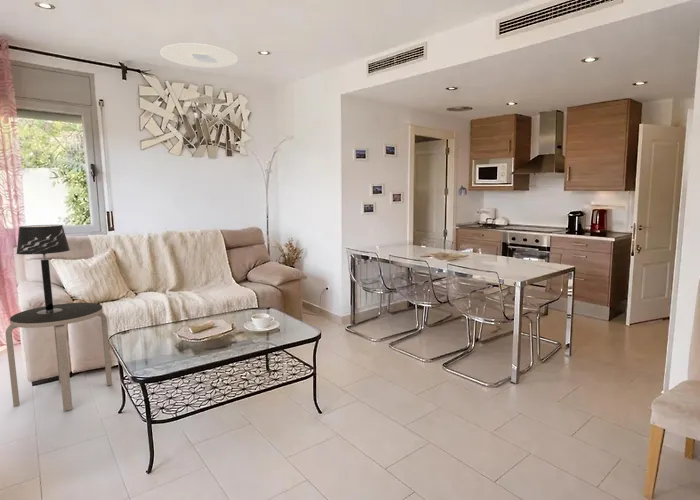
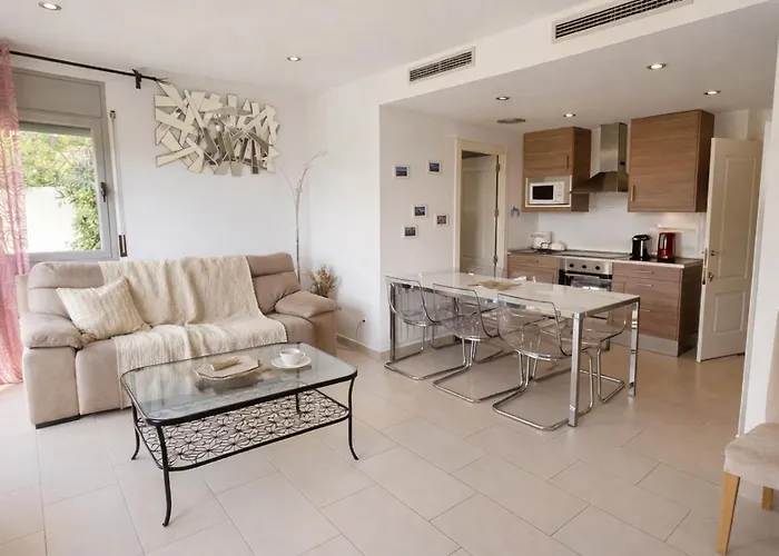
- table lamp (45, 268)
- side table (61, 353)
- ceiling light (199, 52)
